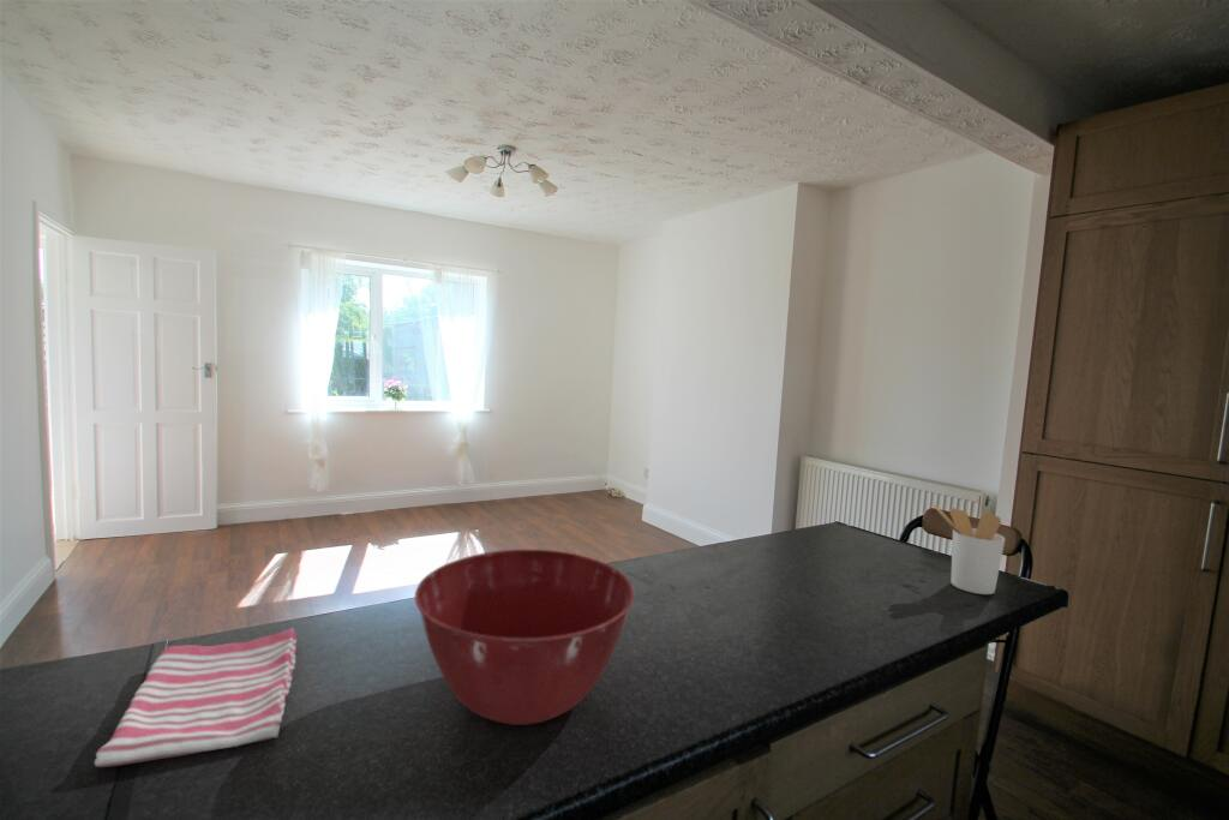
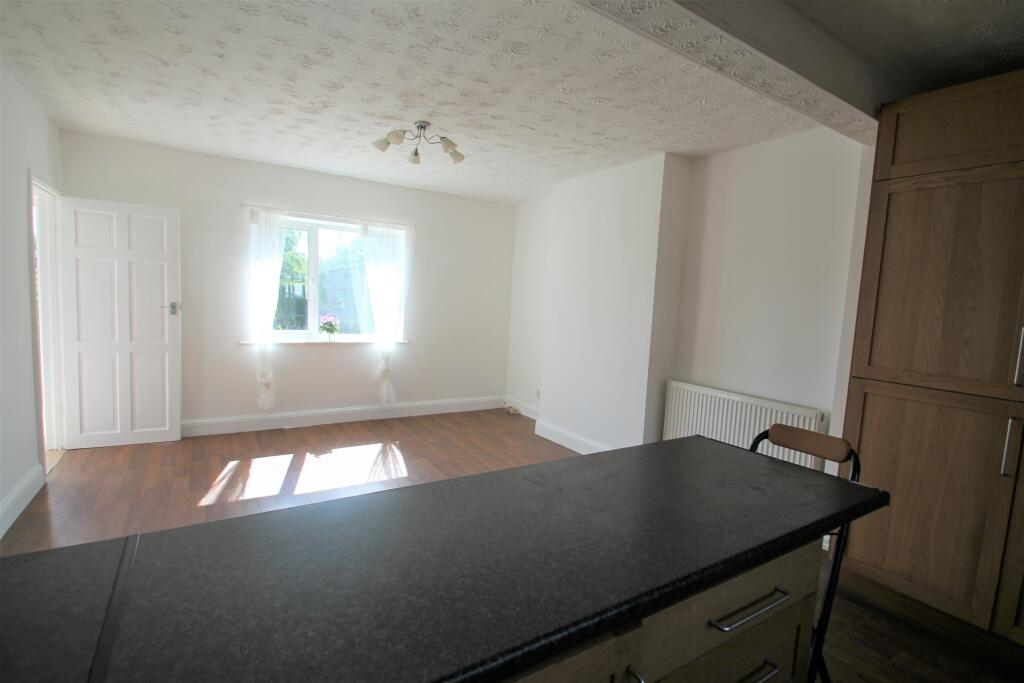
- utensil holder (964, 545)
- dish towel (214, 687)
- mixing bowl (524, 640)
